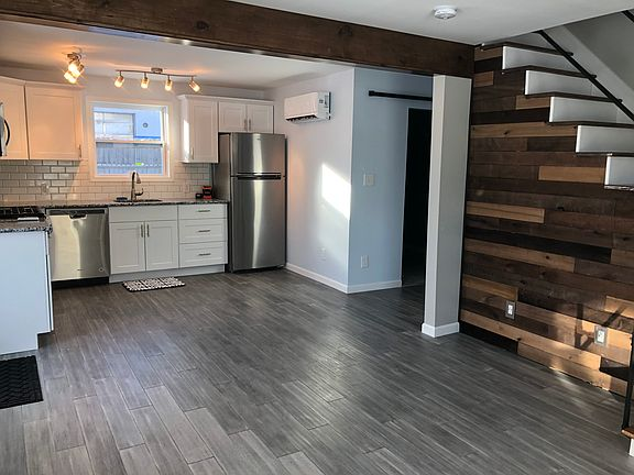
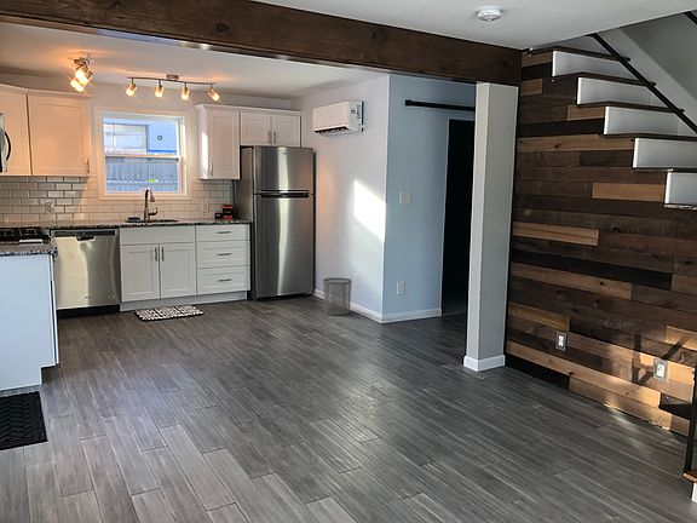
+ waste bin (336, 295)
